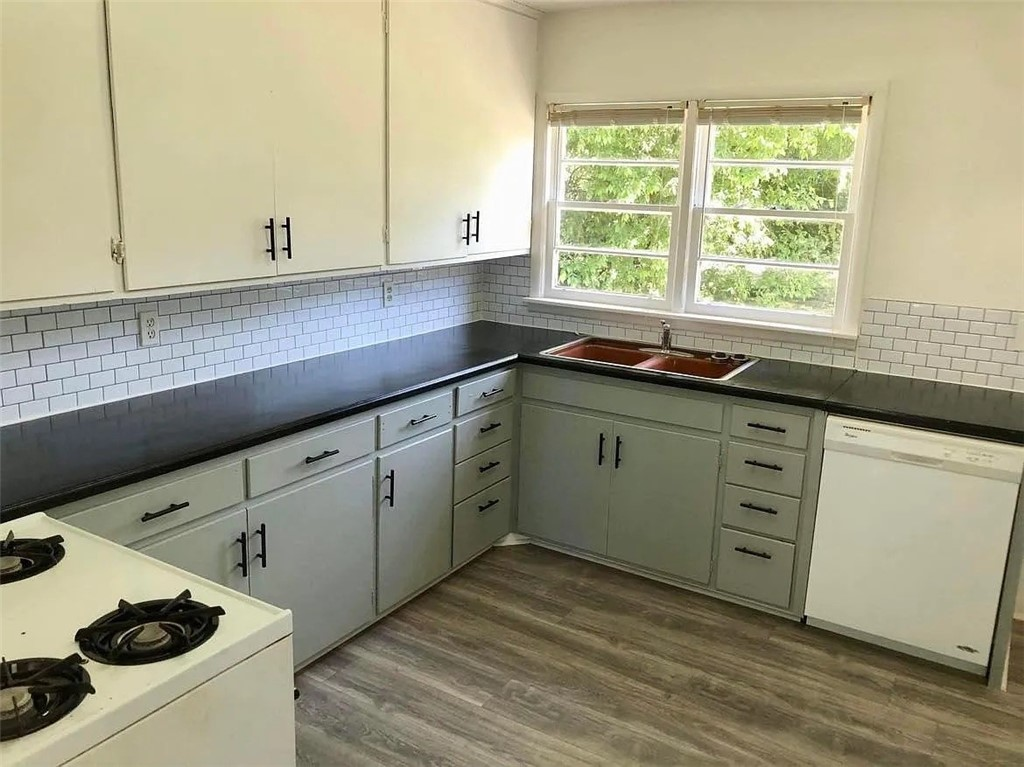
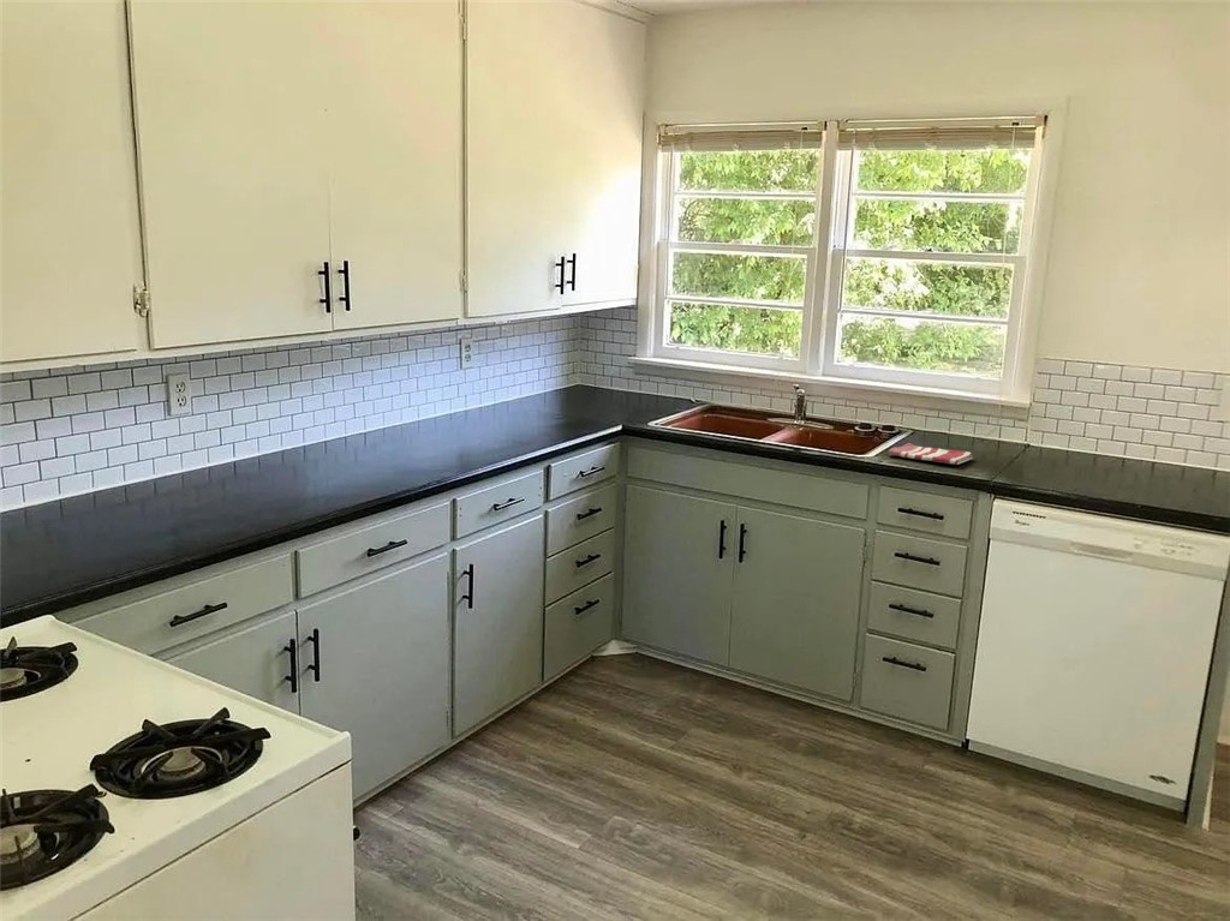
+ dish towel (930, 453)
